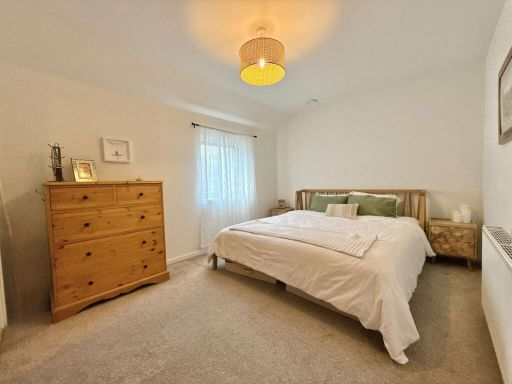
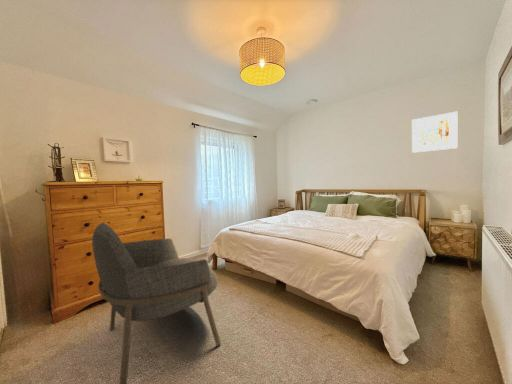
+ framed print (433, 133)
+ armchair (160, 277)
